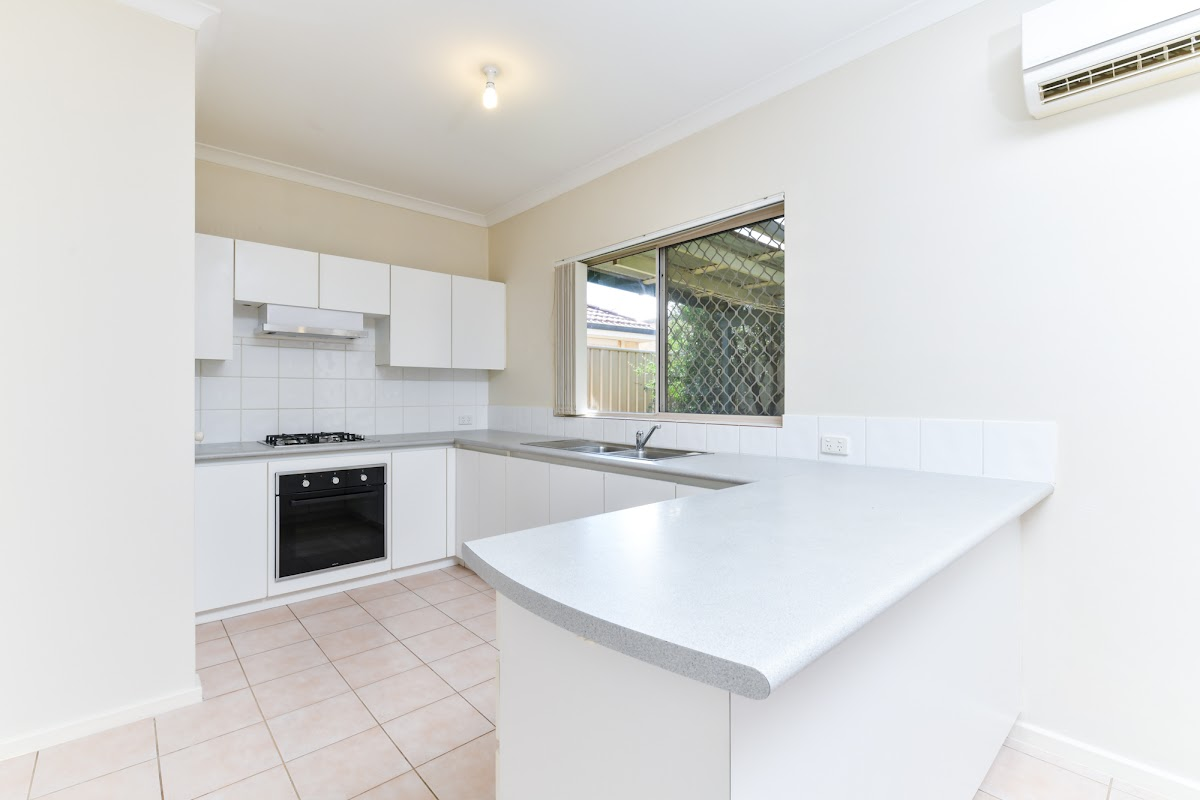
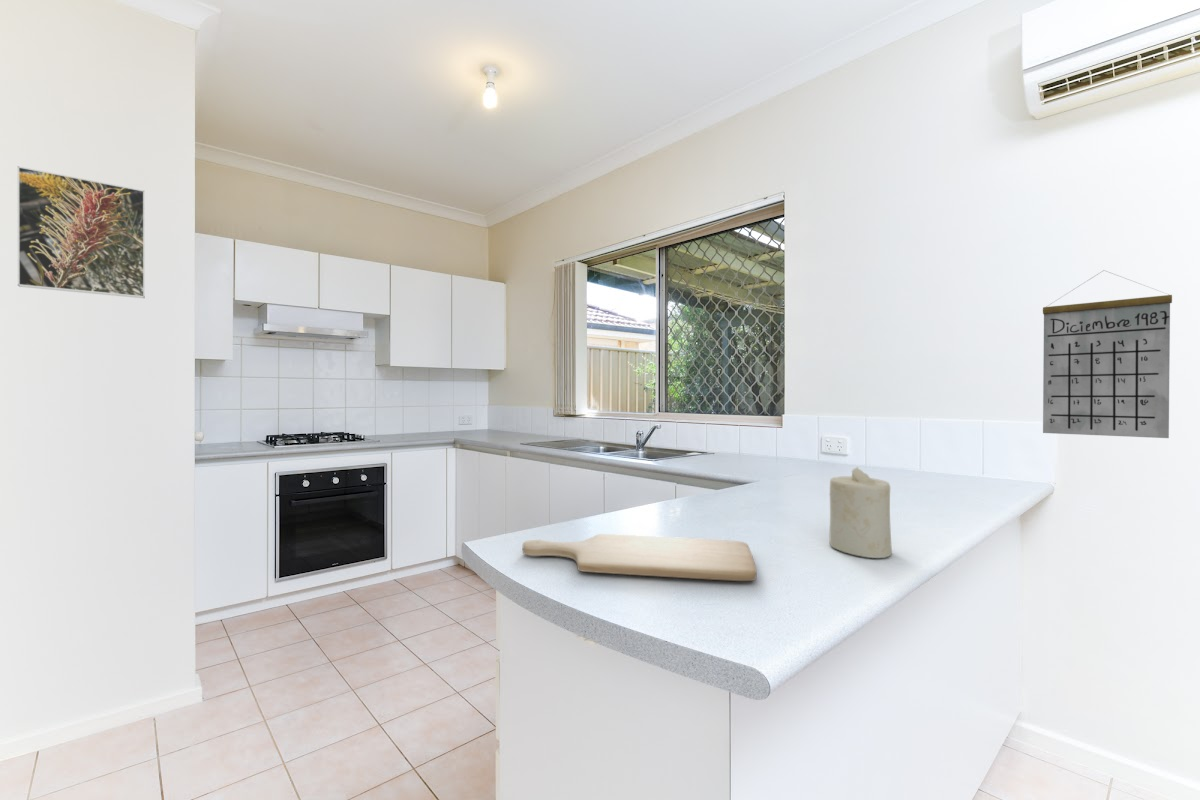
+ calendar (1103, 352)
+ candle (860, 508)
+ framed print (84, 236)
+ chopping board (633, 553)
